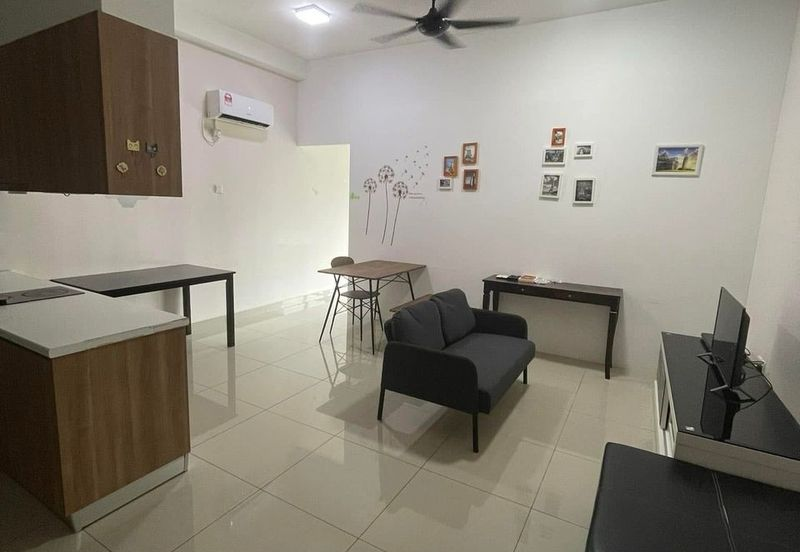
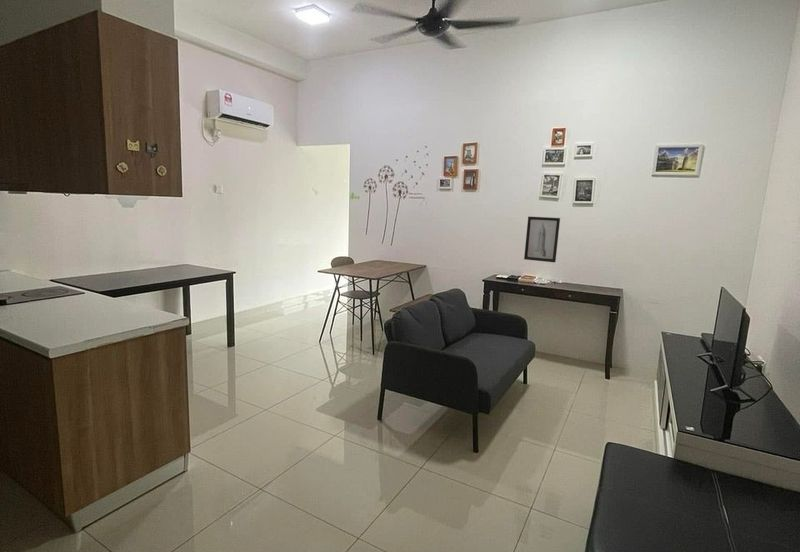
+ wall art (541, 239)
